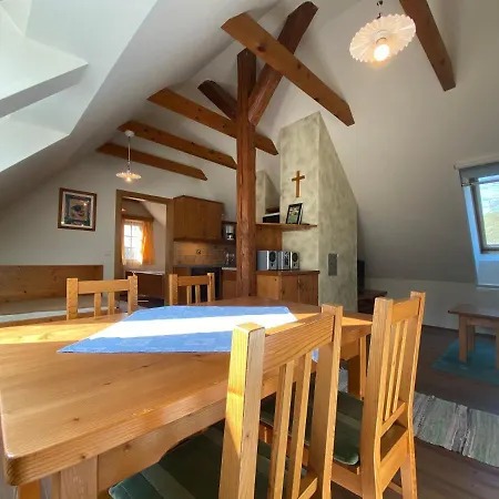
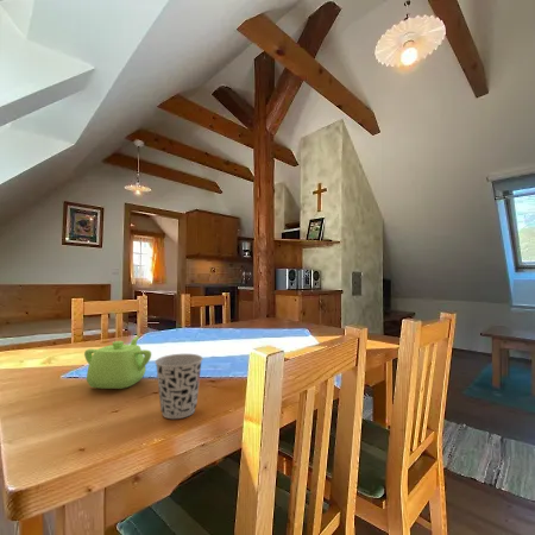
+ cup (178, 385)
+ teapot (121, 360)
